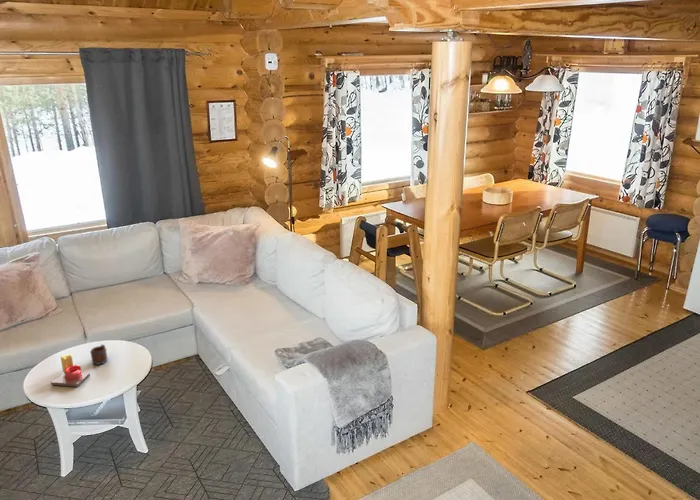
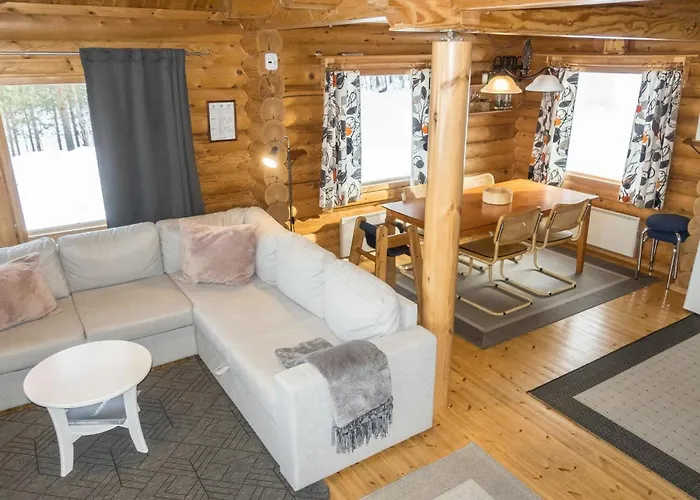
- candle (69, 369)
- mug (100, 353)
